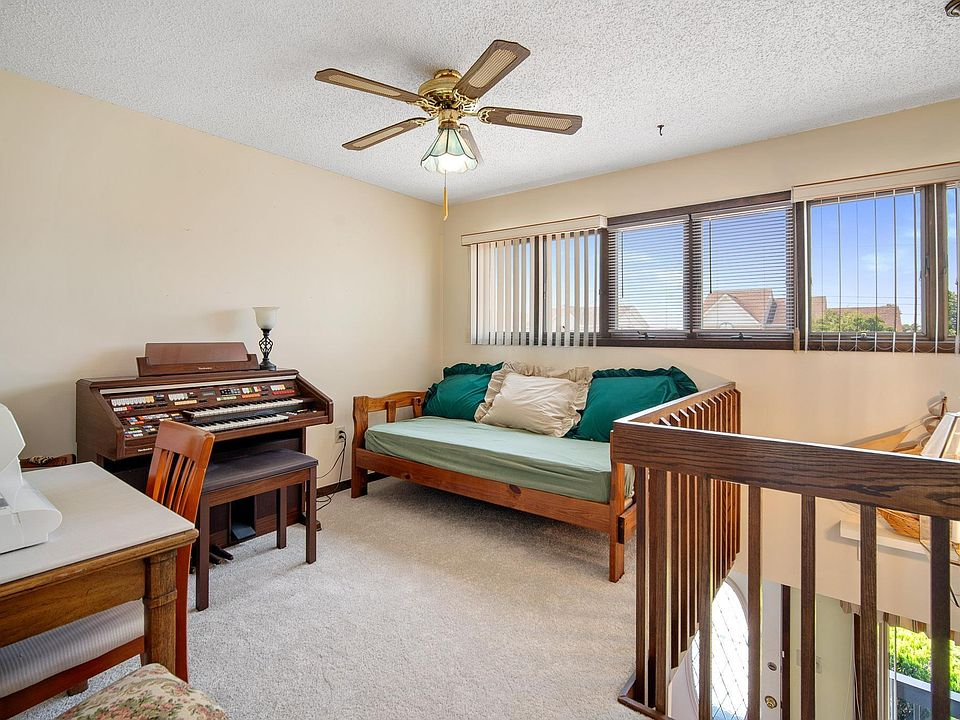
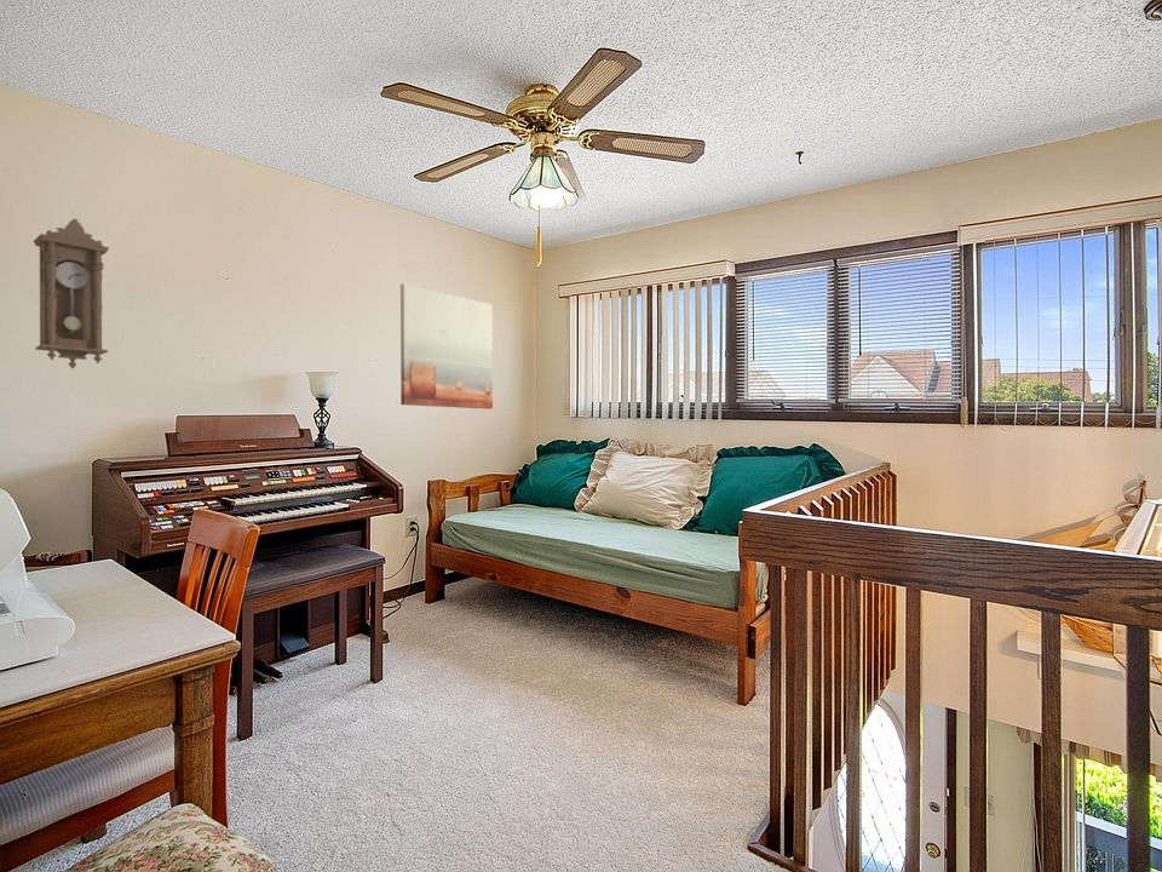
+ pendulum clock (71, 294)
+ wall art (449, 350)
